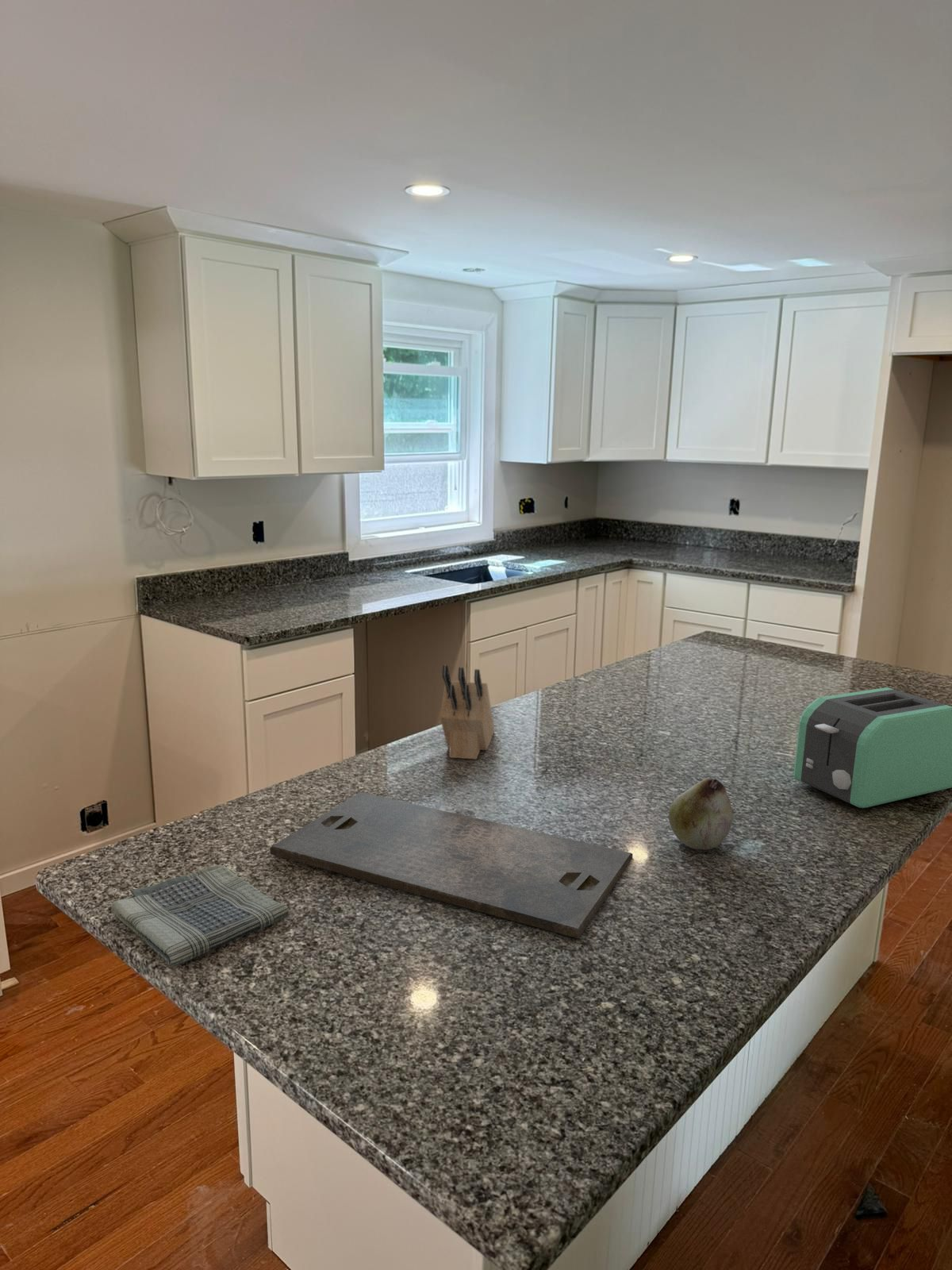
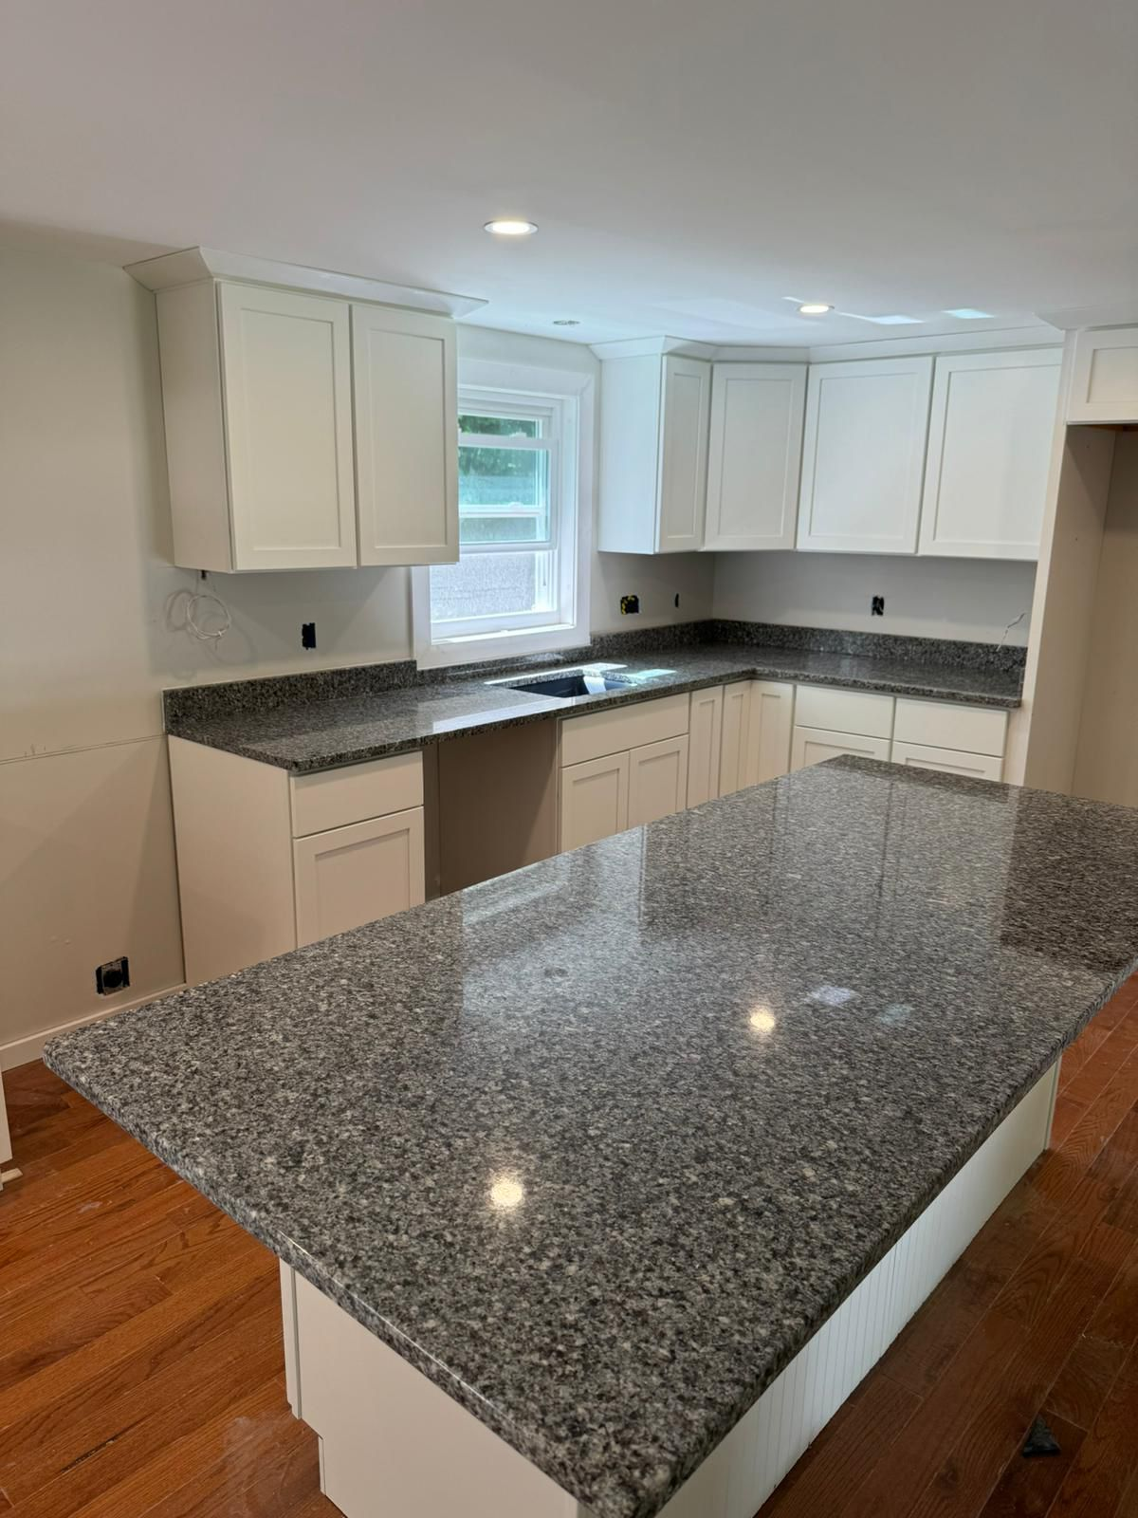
- toaster (881, 744)
- cutting board (451, 853)
- dish towel (198, 906)
- fruit (701, 808)
- knife block (467, 702)
